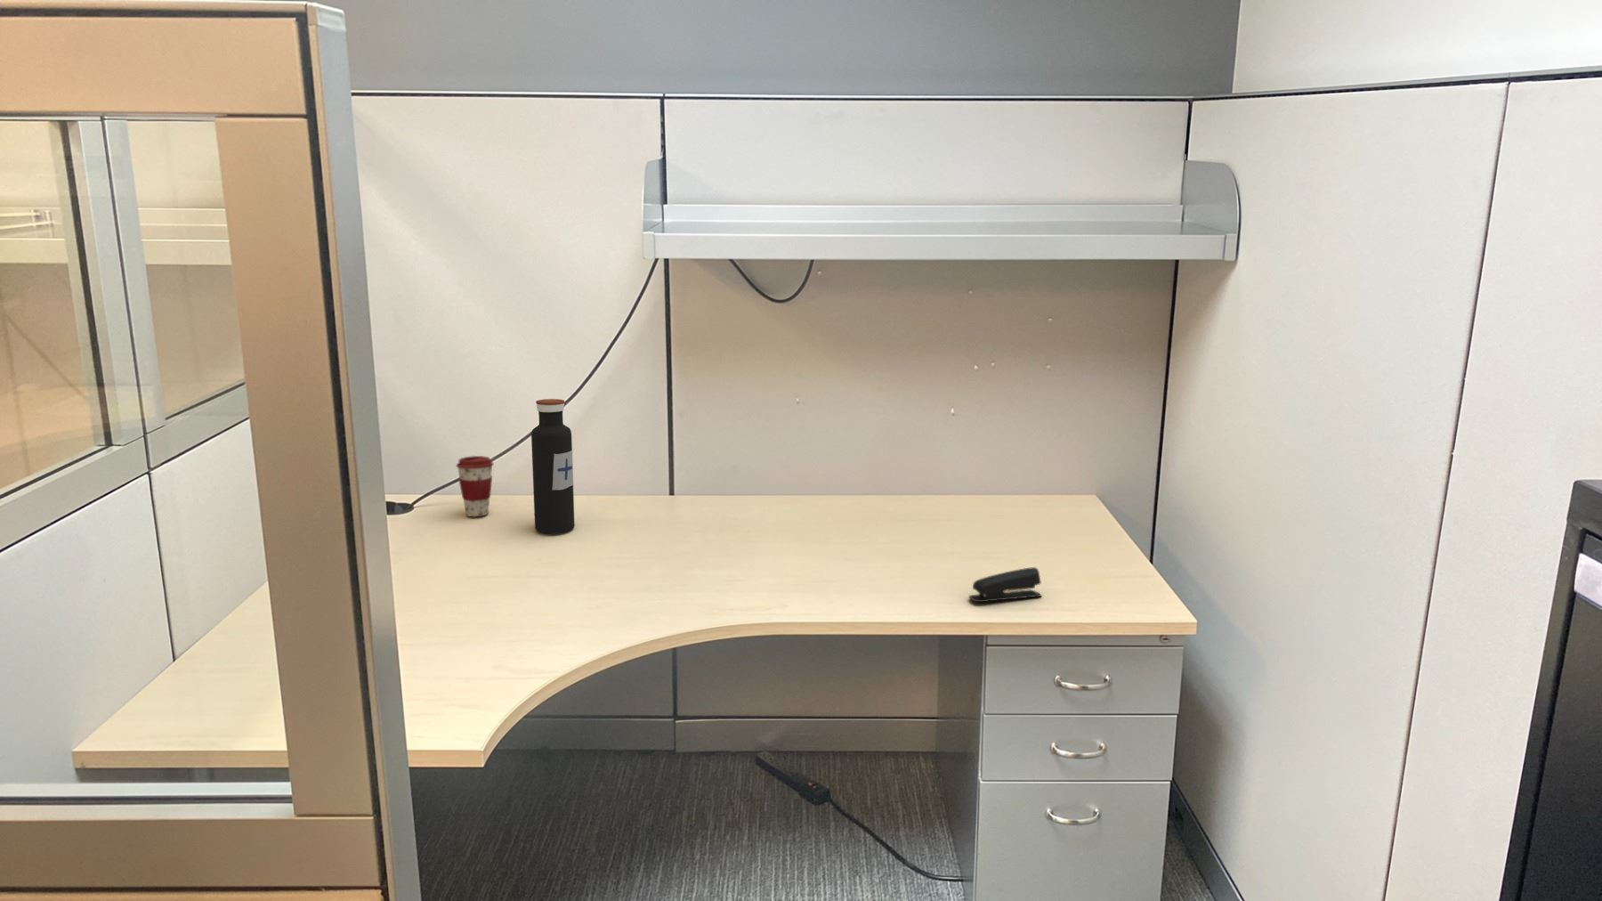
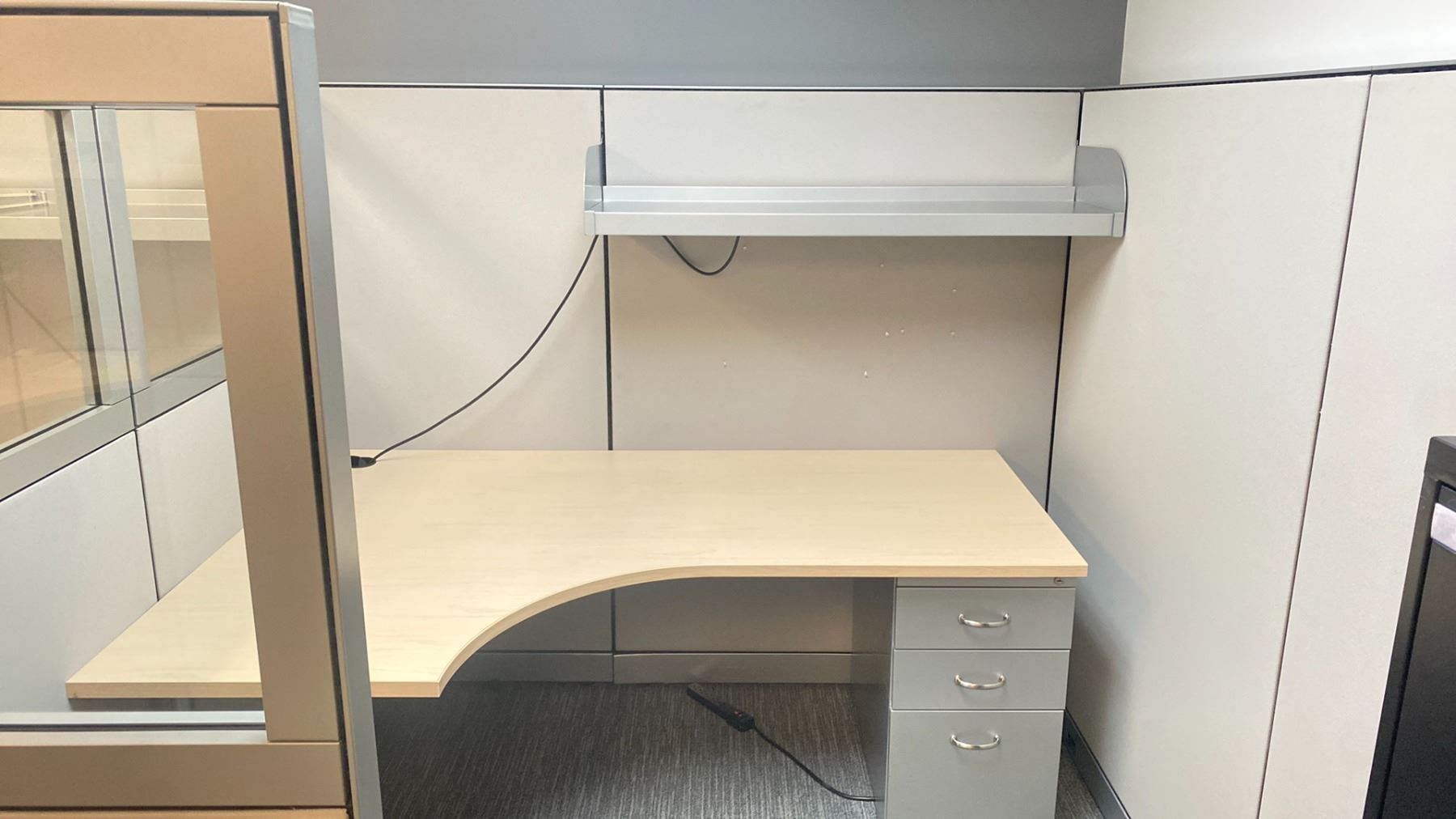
- water bottle (552, 464)
- stapler (1006, 583)
- coffee cup (475, 486)
